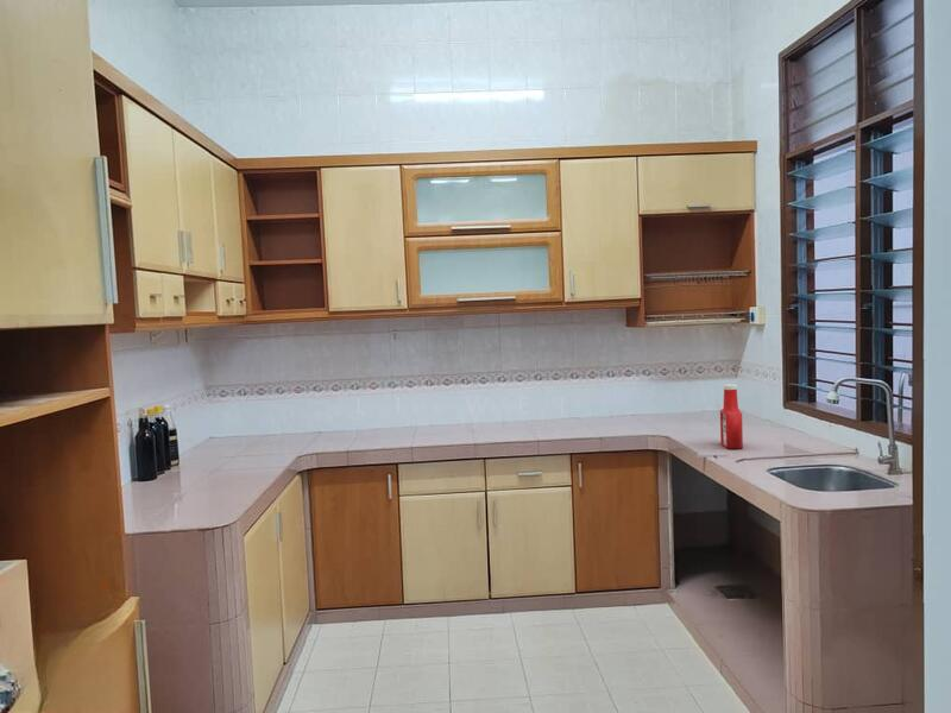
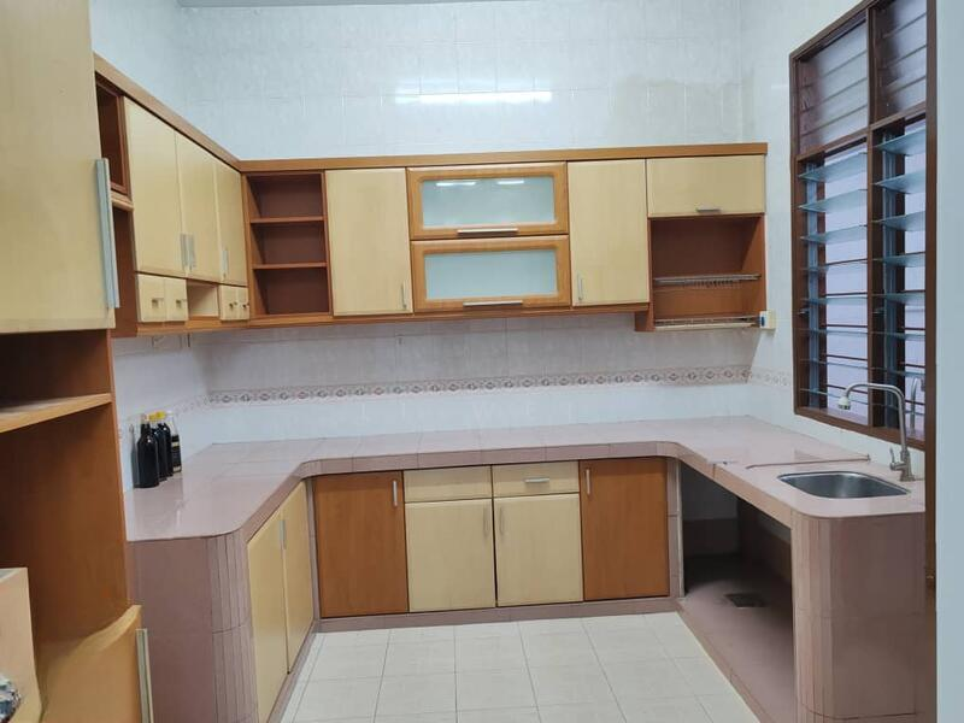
- soap bottle (730, 415)
